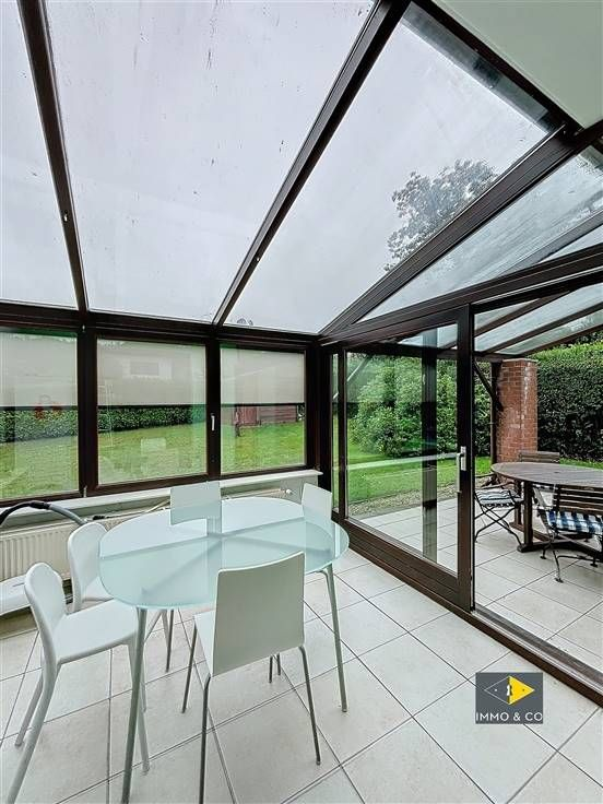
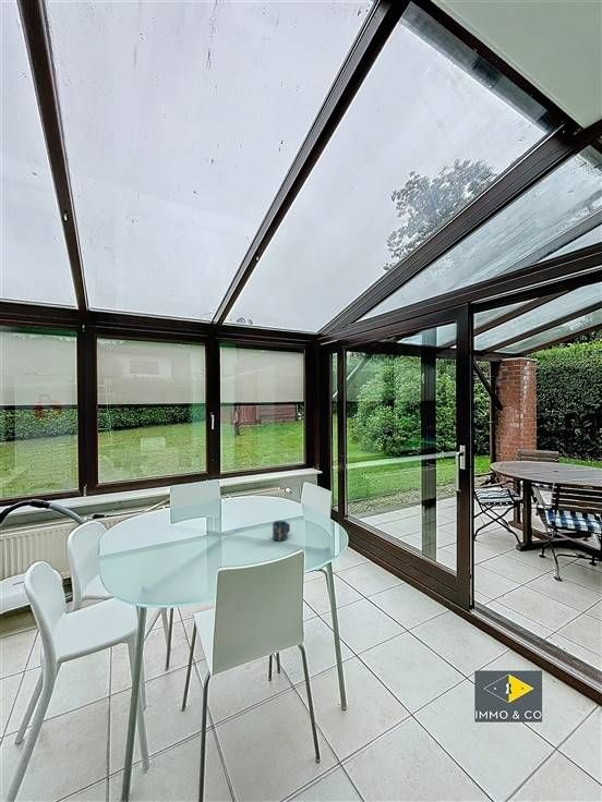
+ cup (281, 530)
